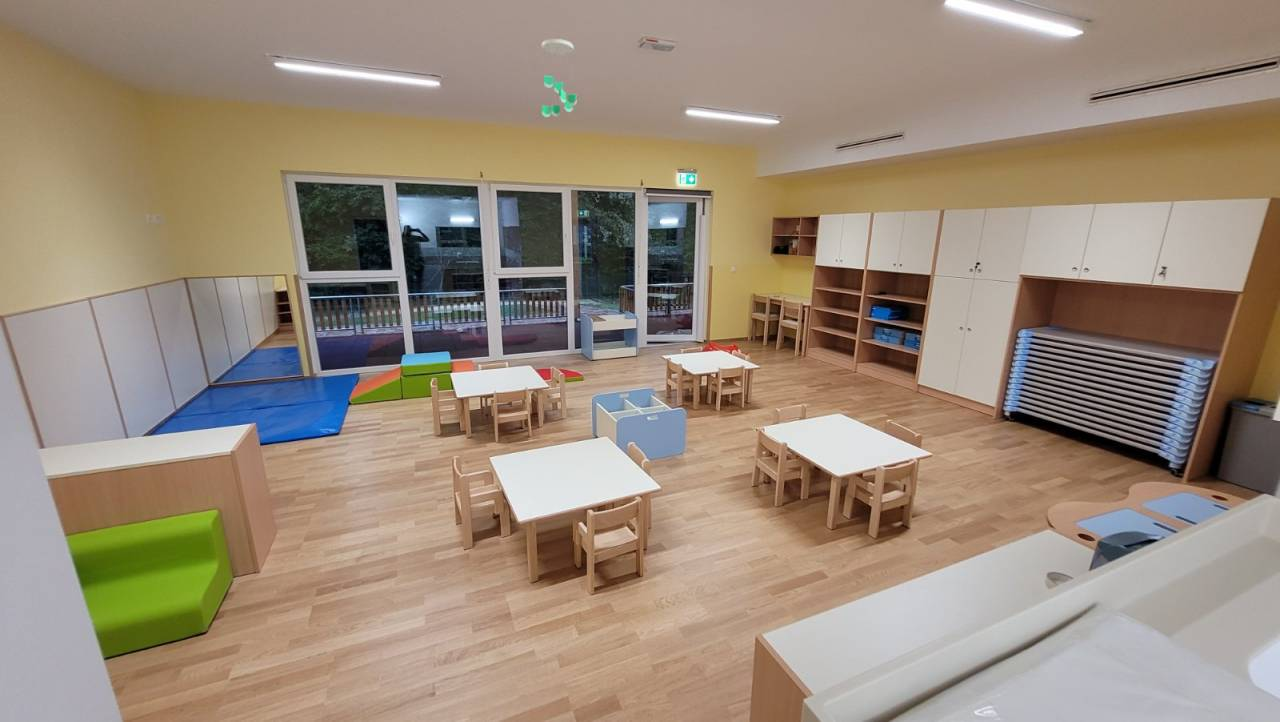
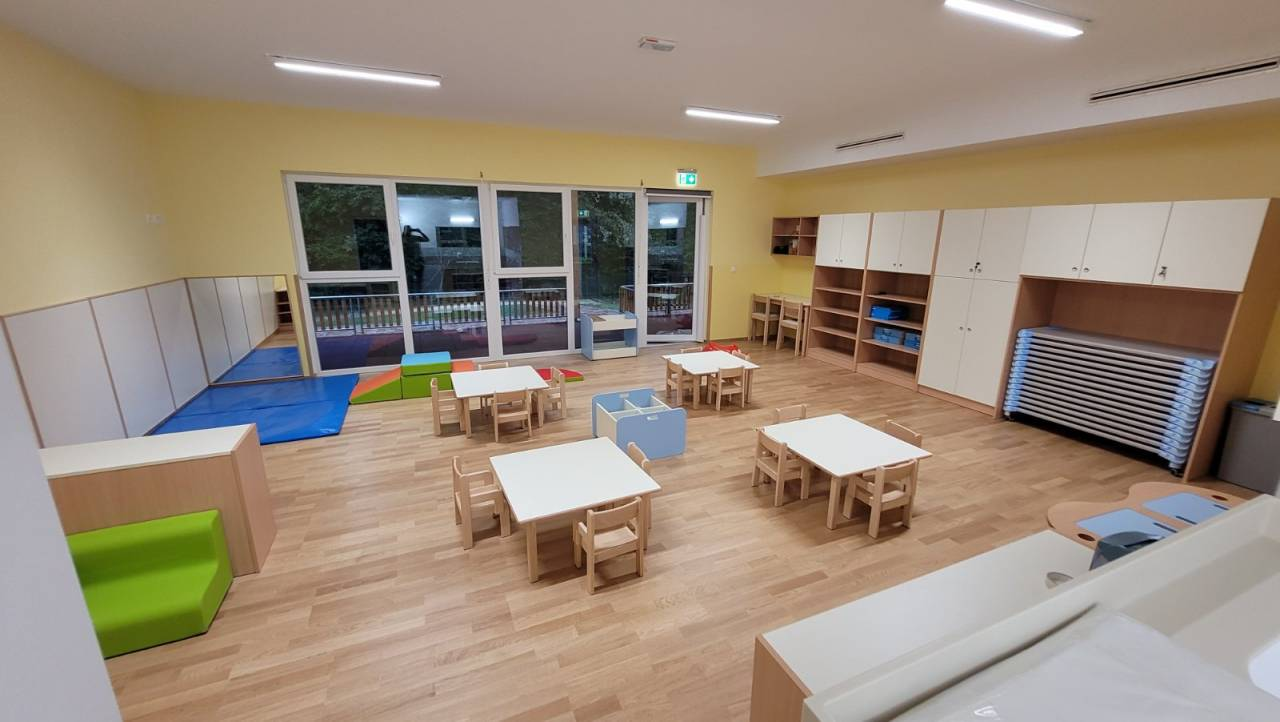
- ceiling mobile (558, 81)
